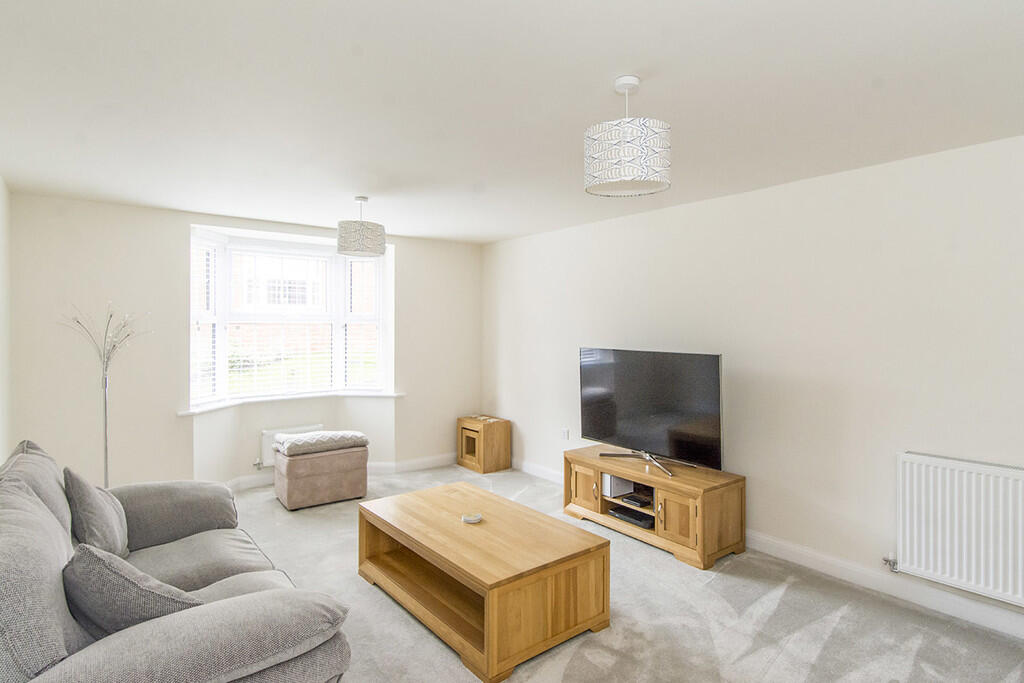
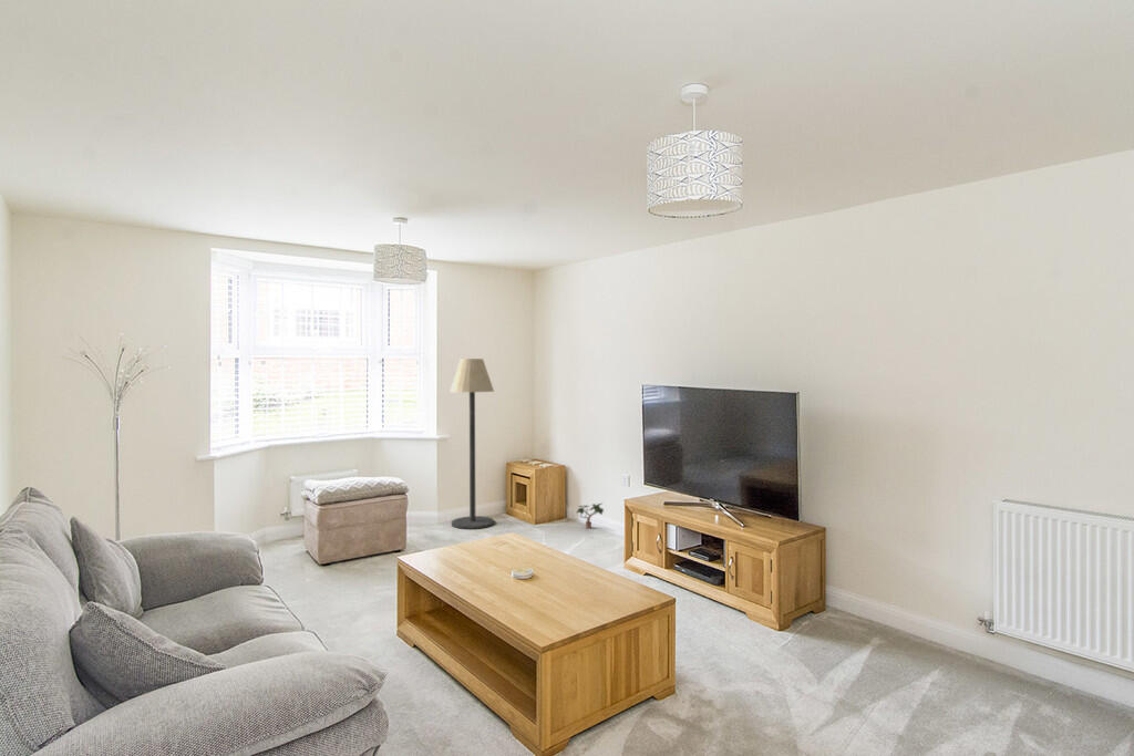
+ potted plant (591, 515)
+ floor lamp (472, 441)
